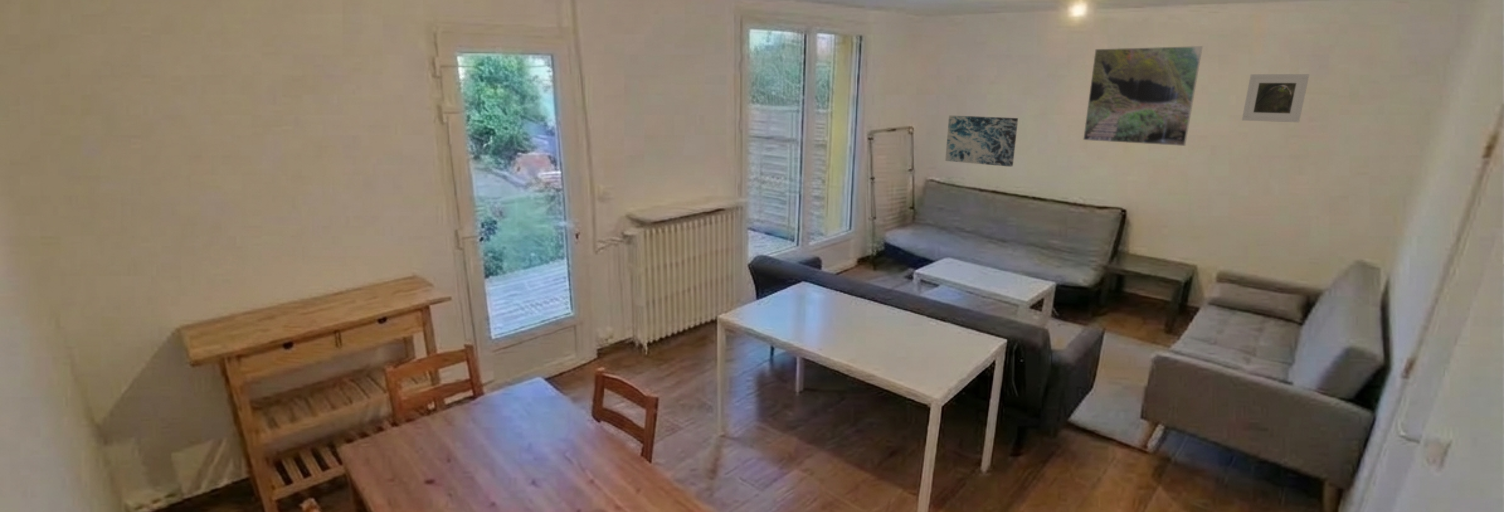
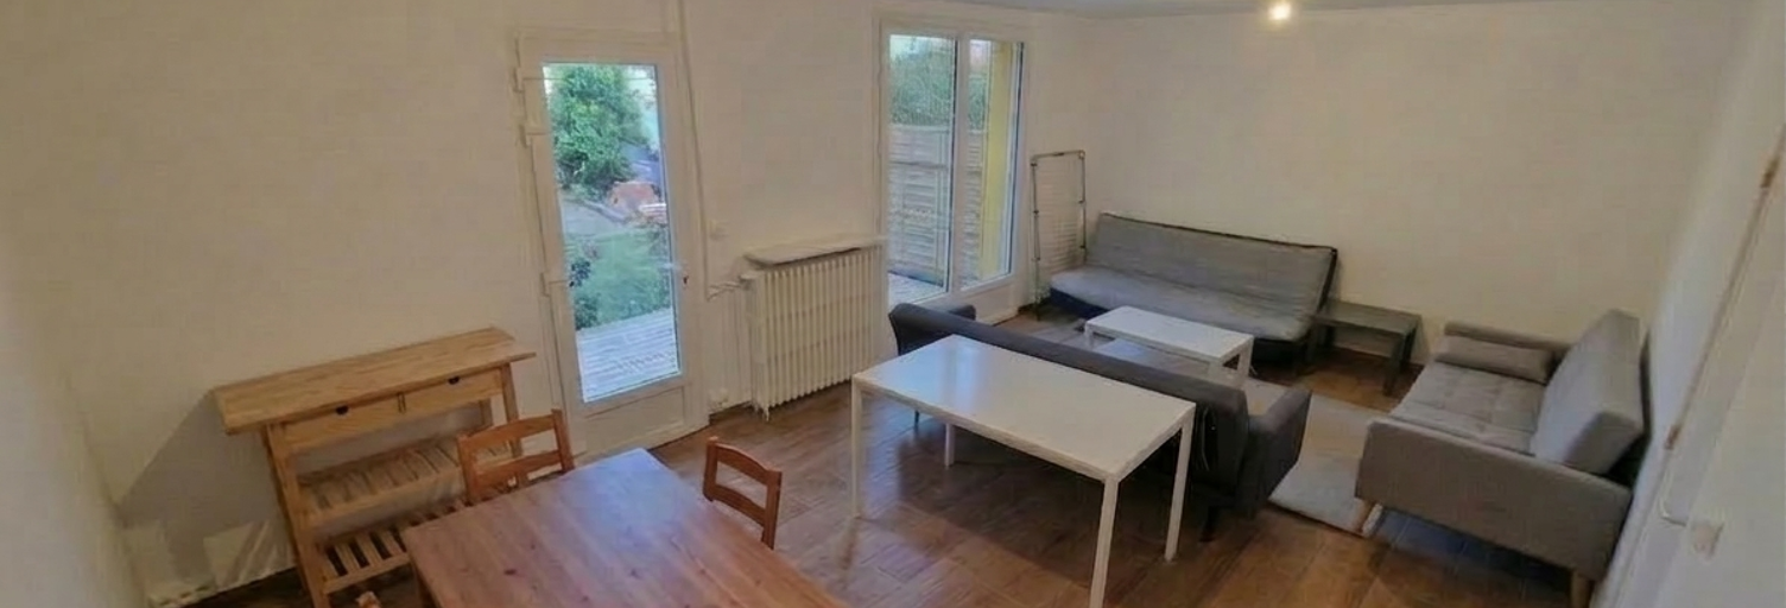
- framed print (1274, 98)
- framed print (1139, 96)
- wall art (980, 140)
